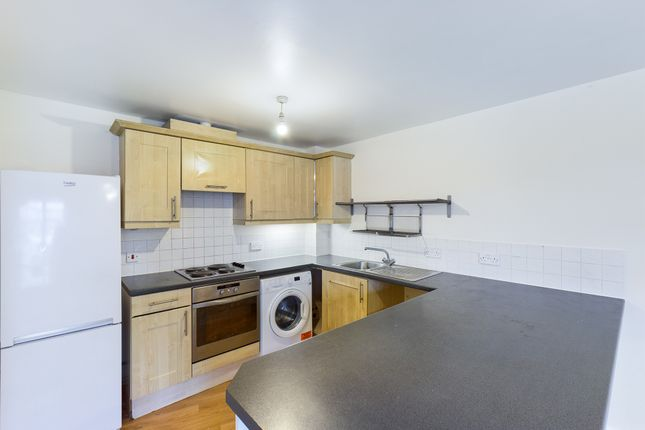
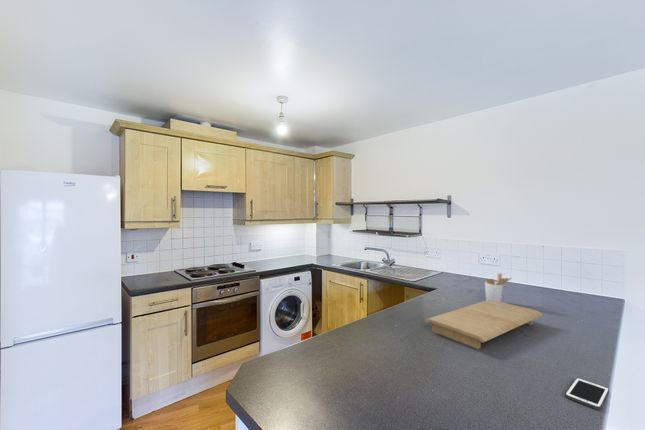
+ utensil holder (497, 289)
+ cutting board (485, 321)
+ cell phone (587, 392)
